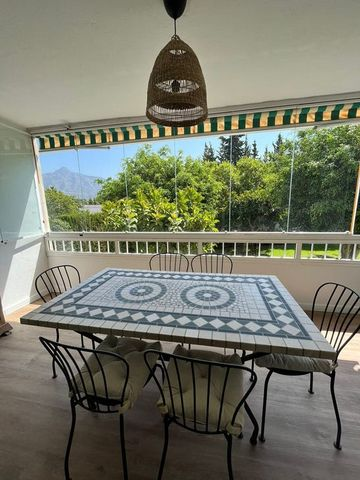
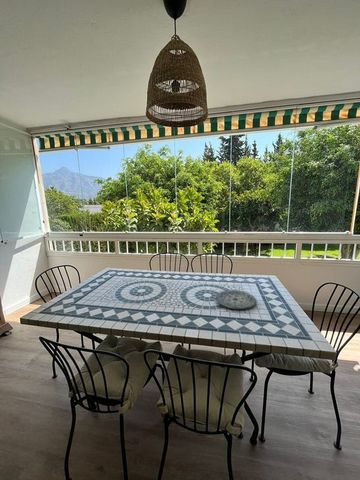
+ plate (235, 299)
